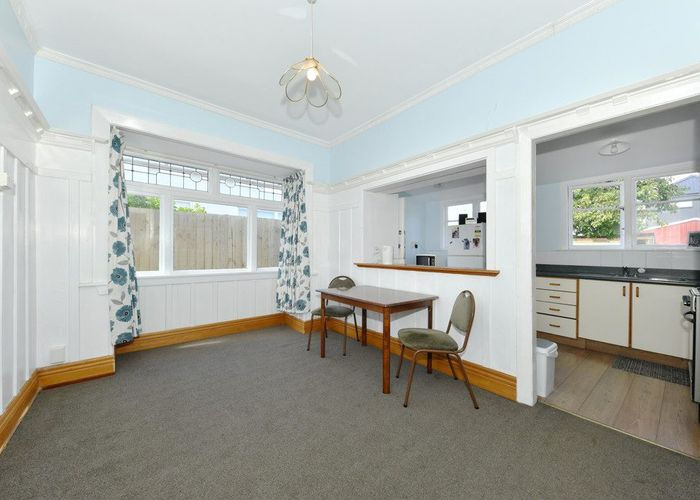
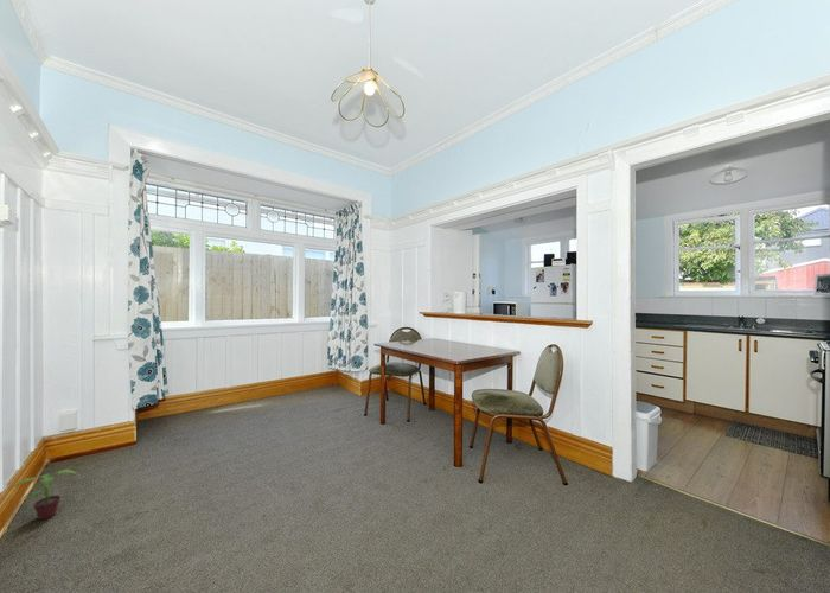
+ potted plant (45, 495)
